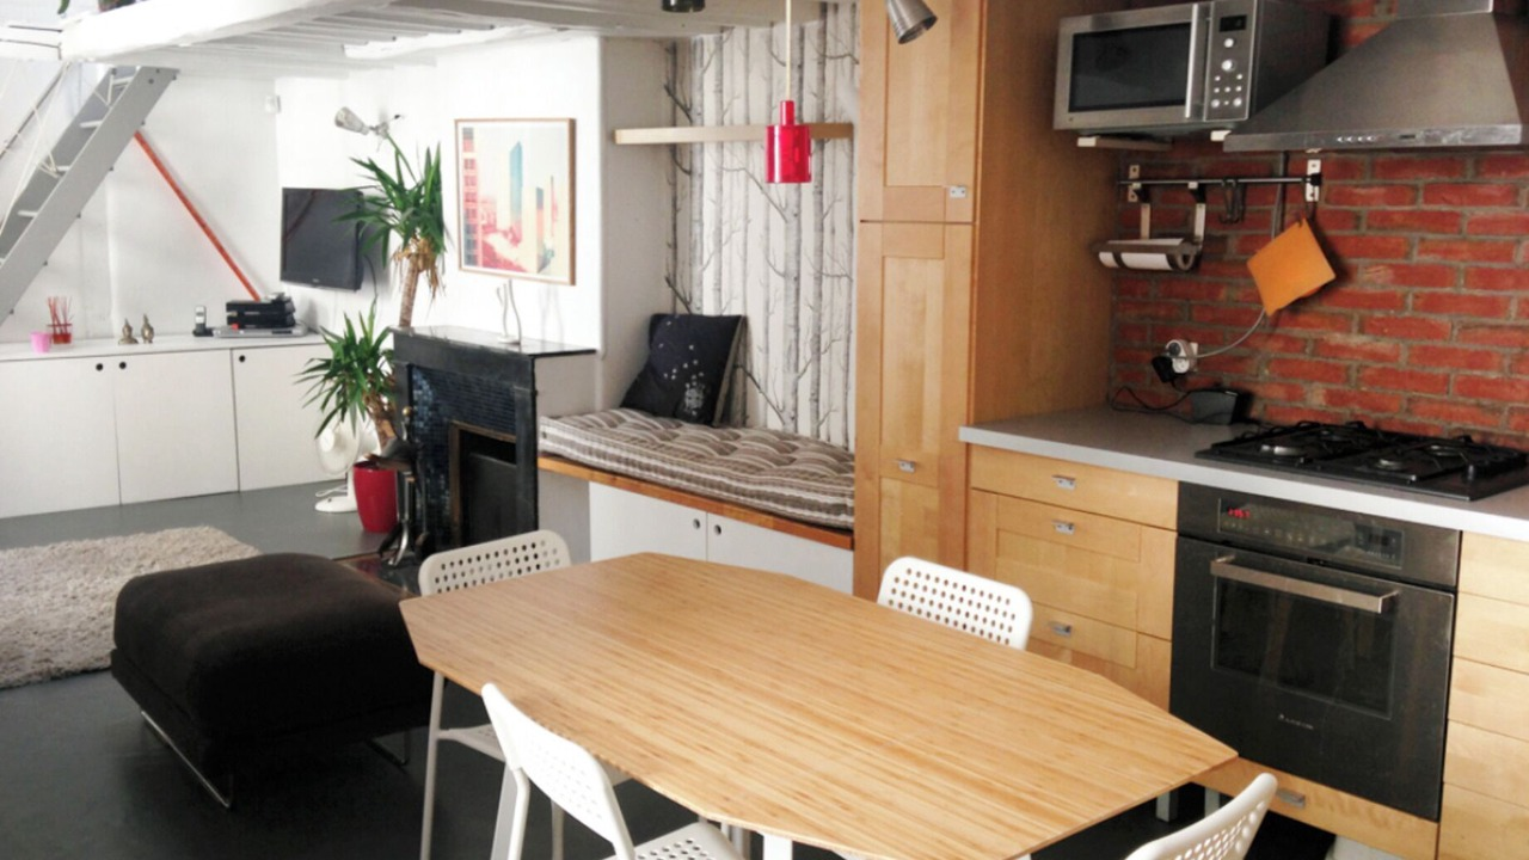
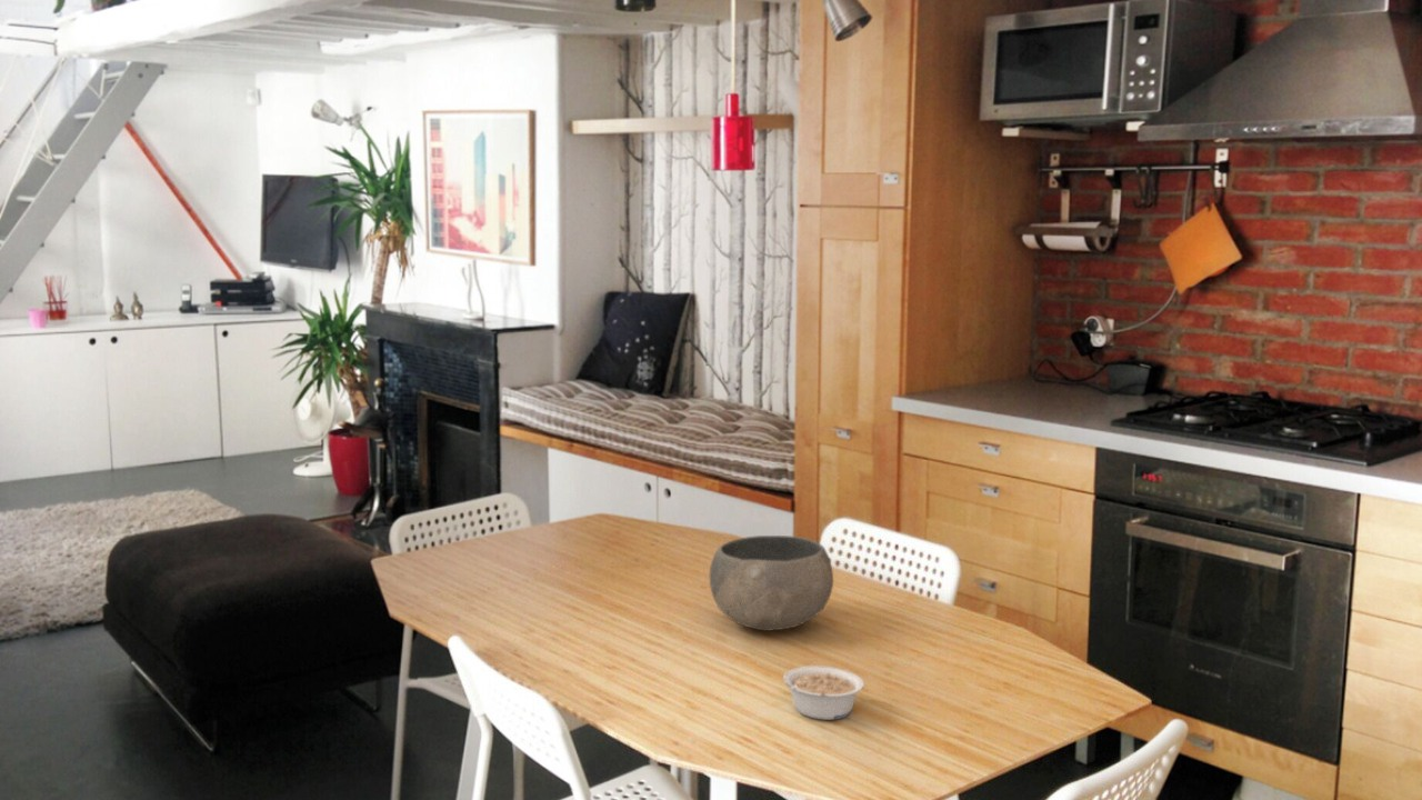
+ bowl (771, 584)
+ legume (824, 692)
